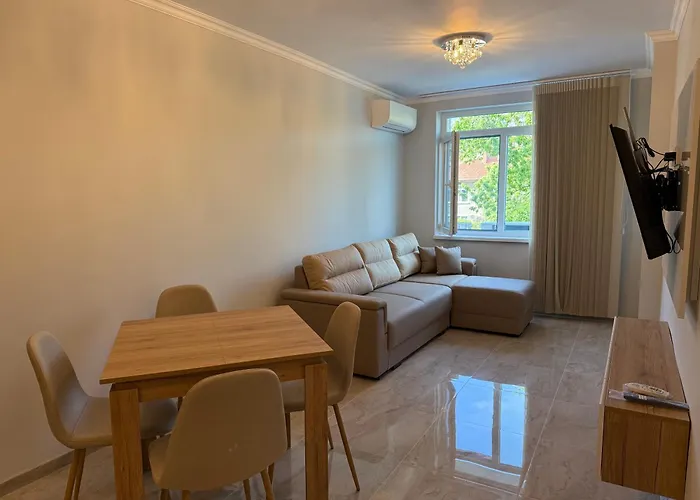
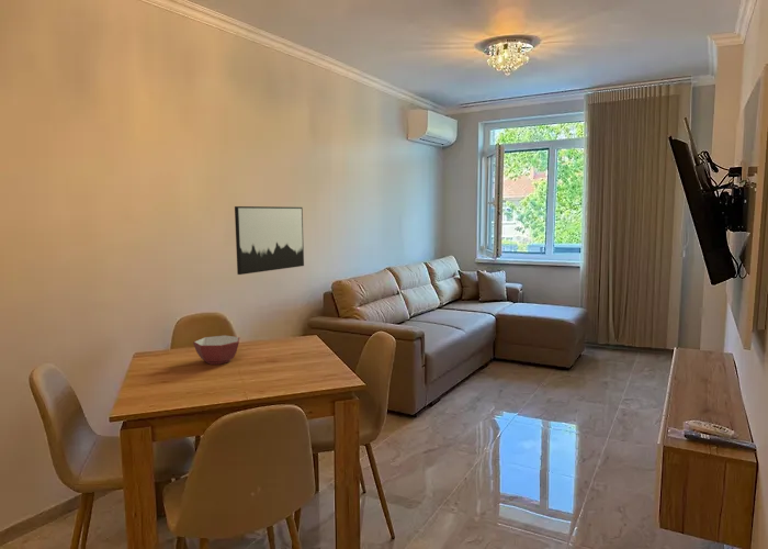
+ bowl (217, 350)
+ wall art (272, 238)
